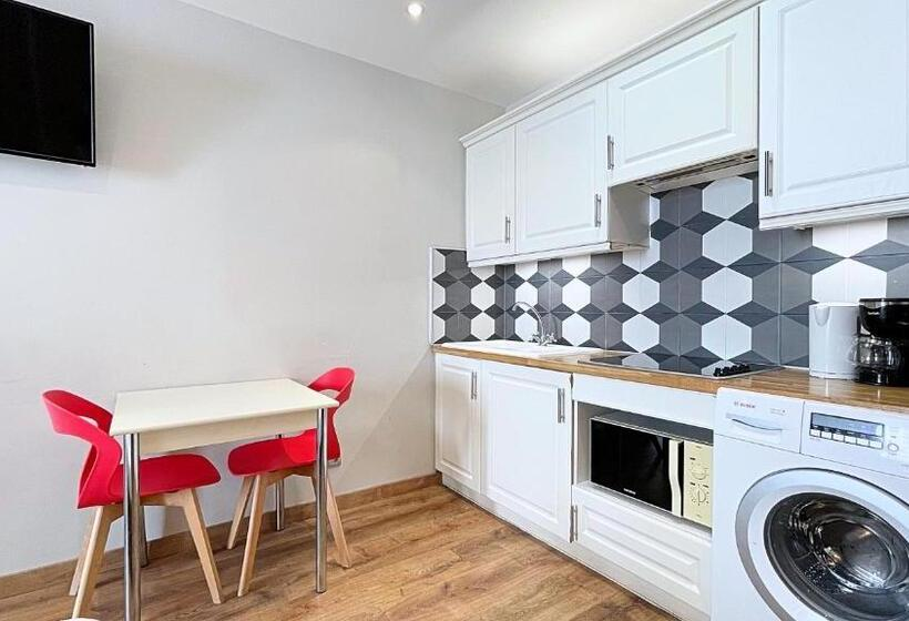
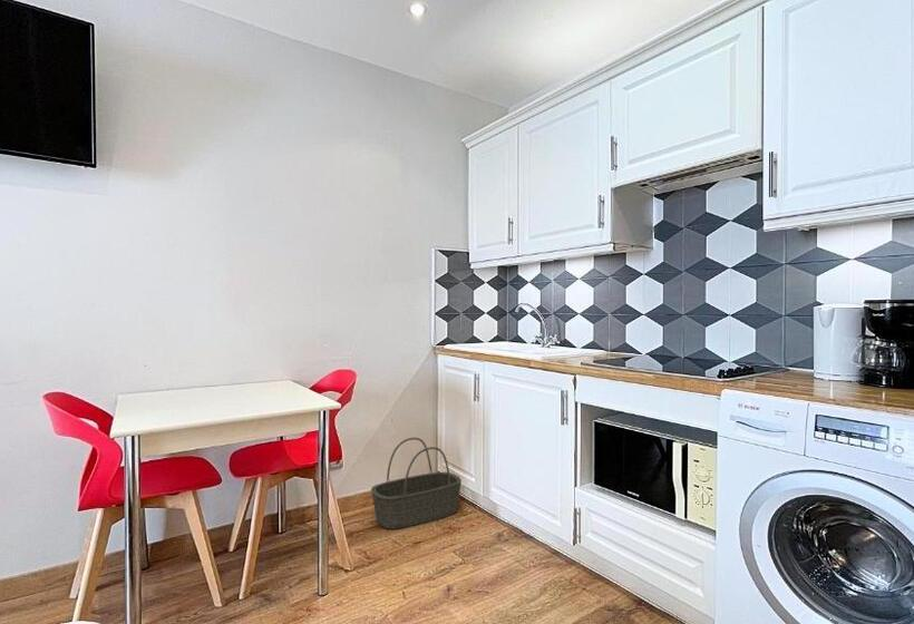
+ basket (417, 478)
